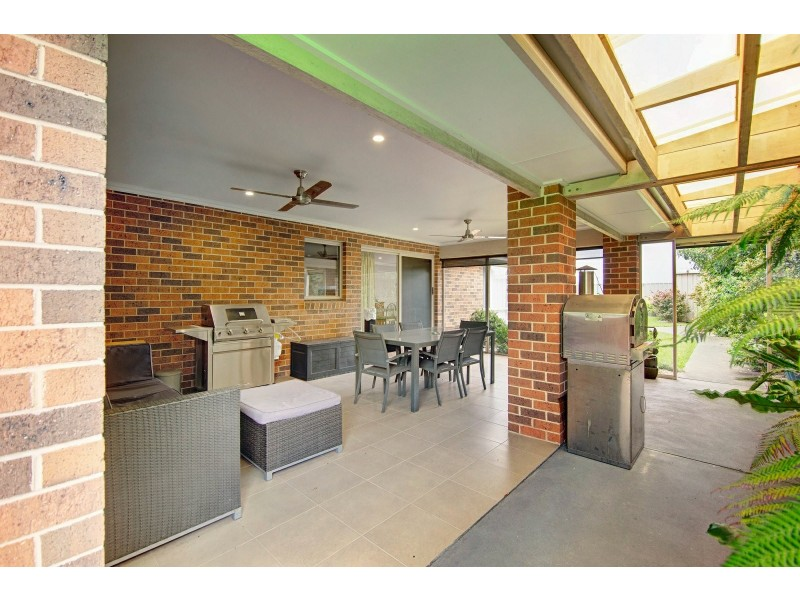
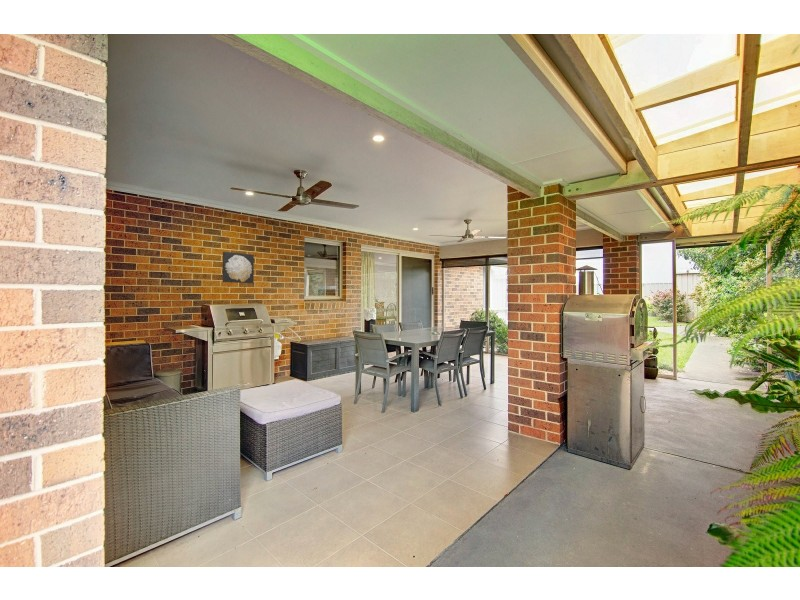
+ wall art (238, 268)
